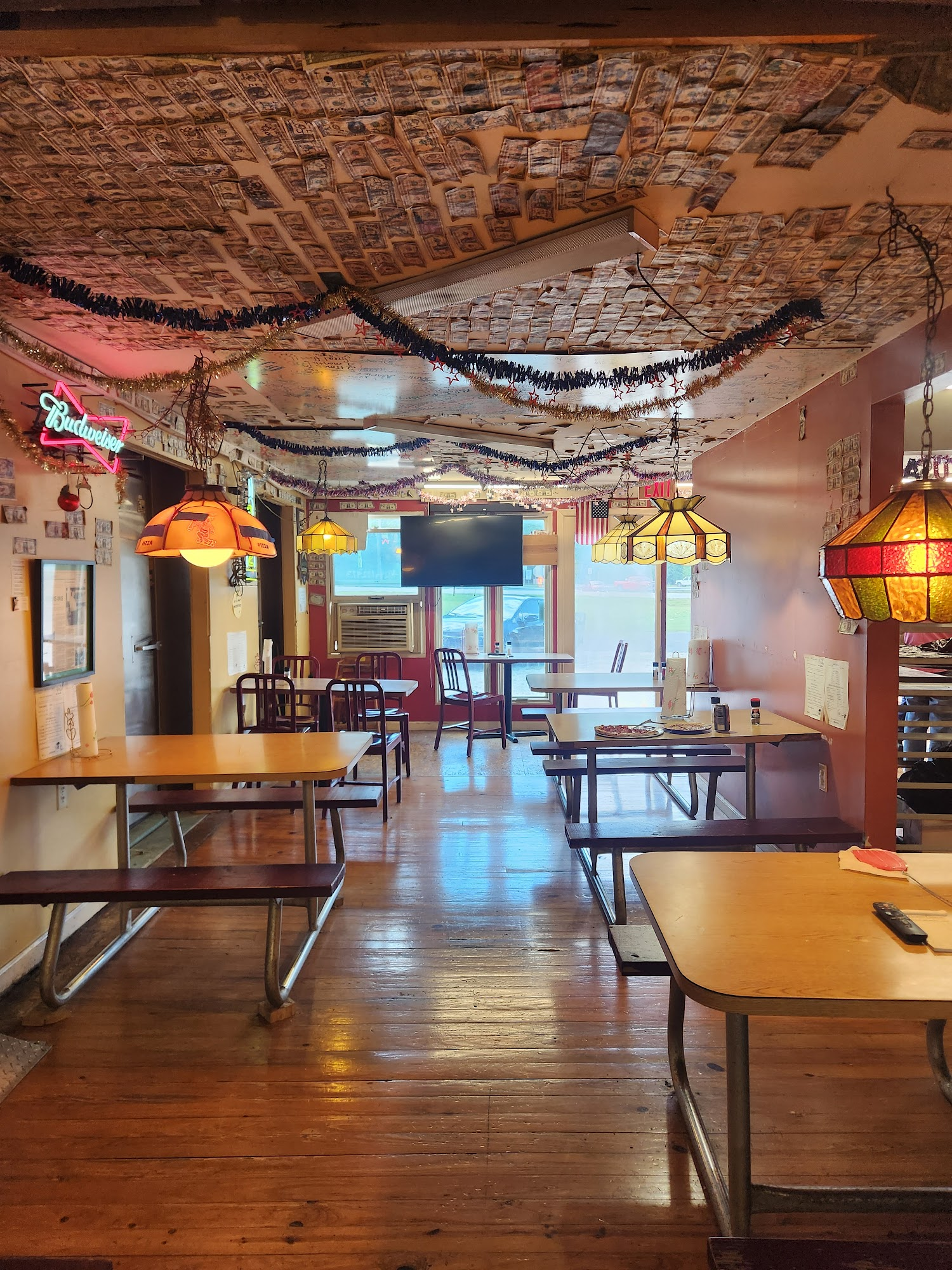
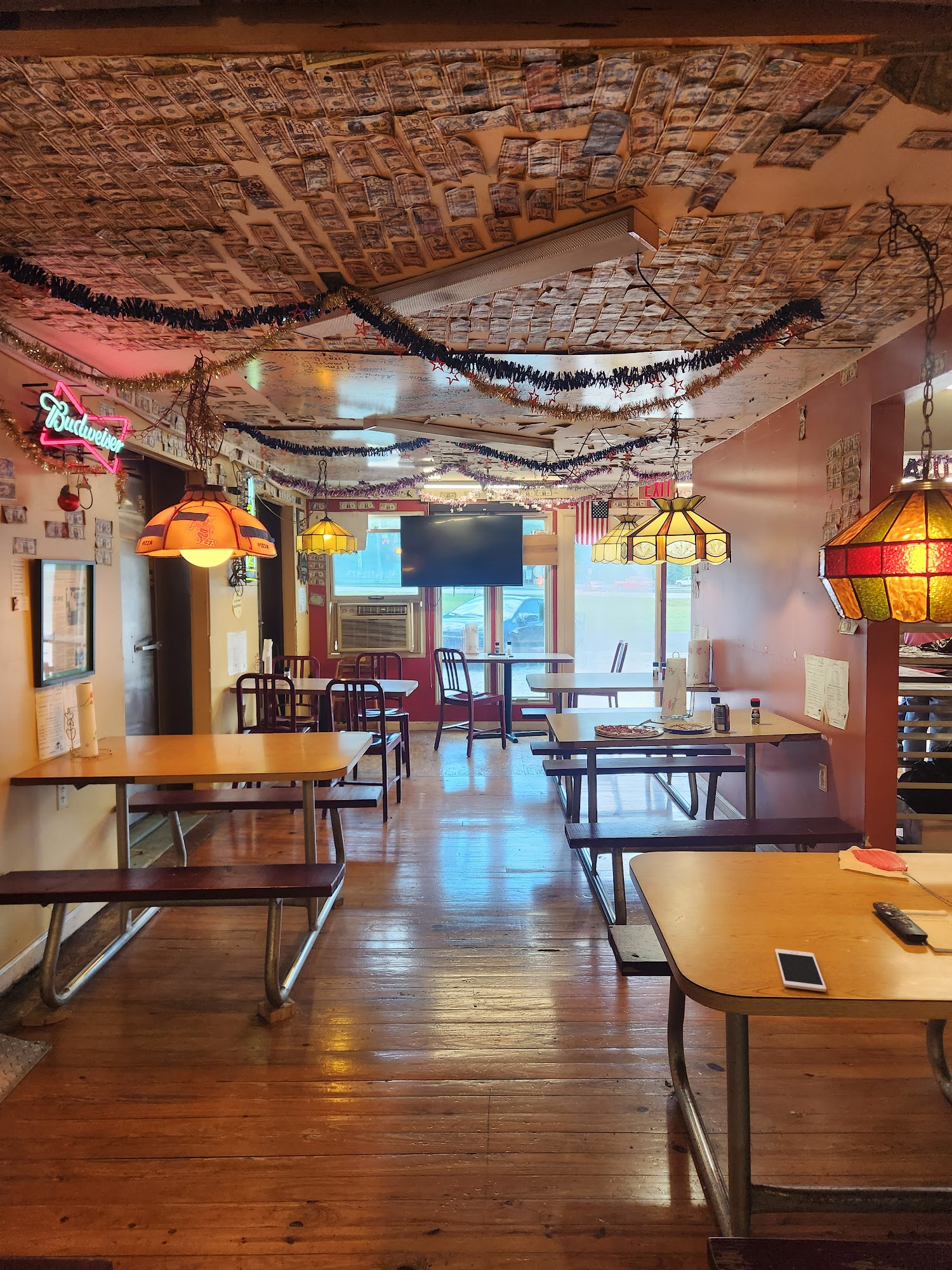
+ cell phone (799, 969)
